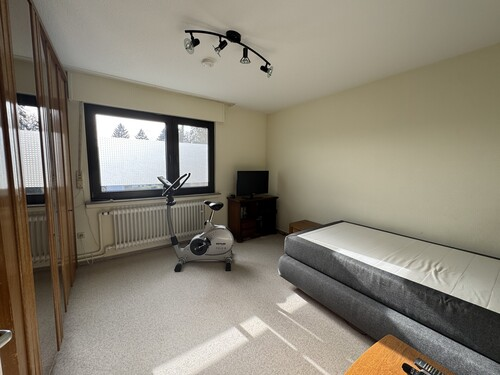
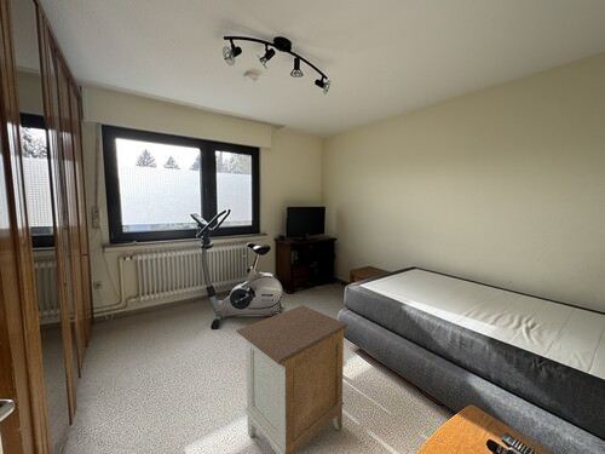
+ nightstand (293, 378)
